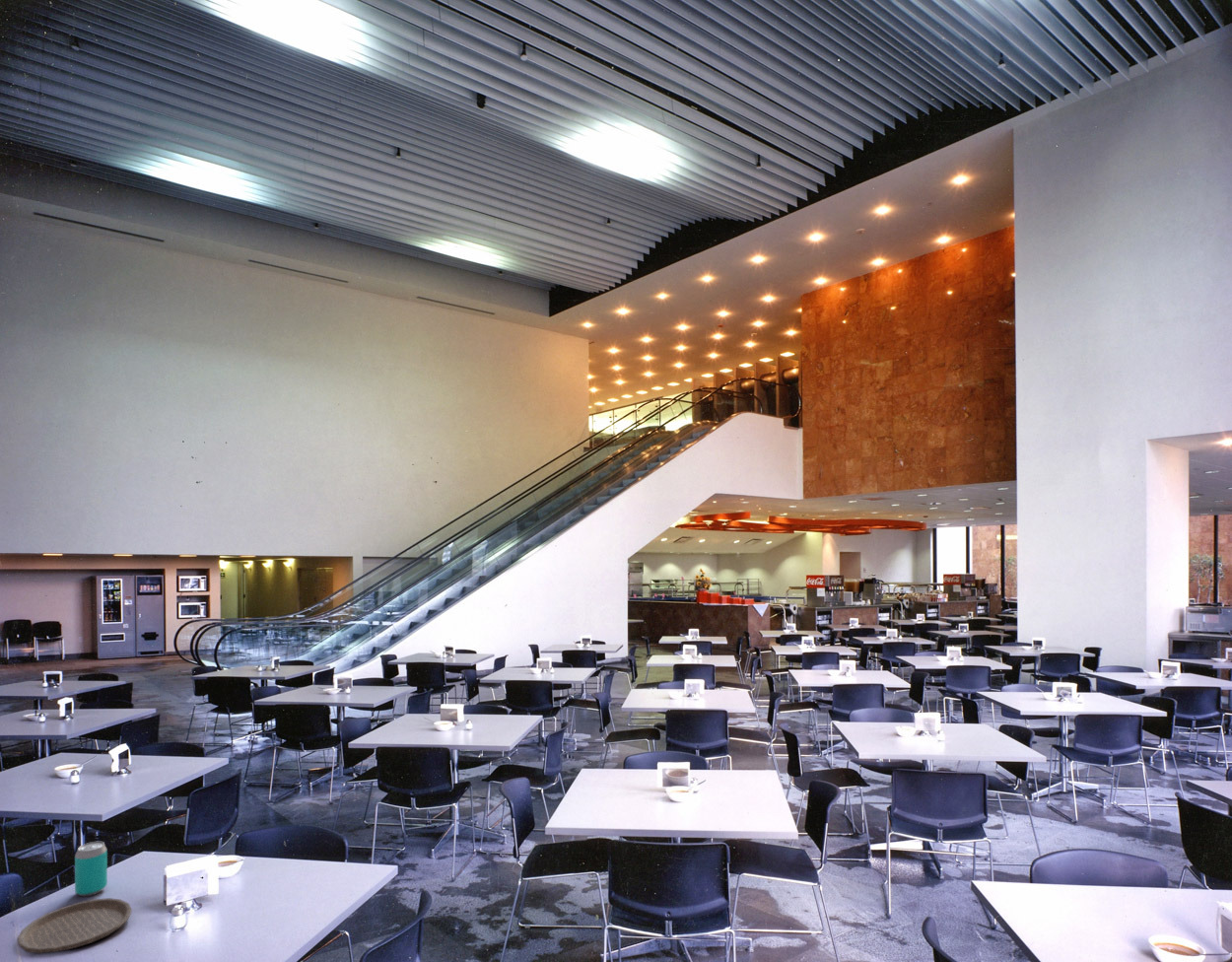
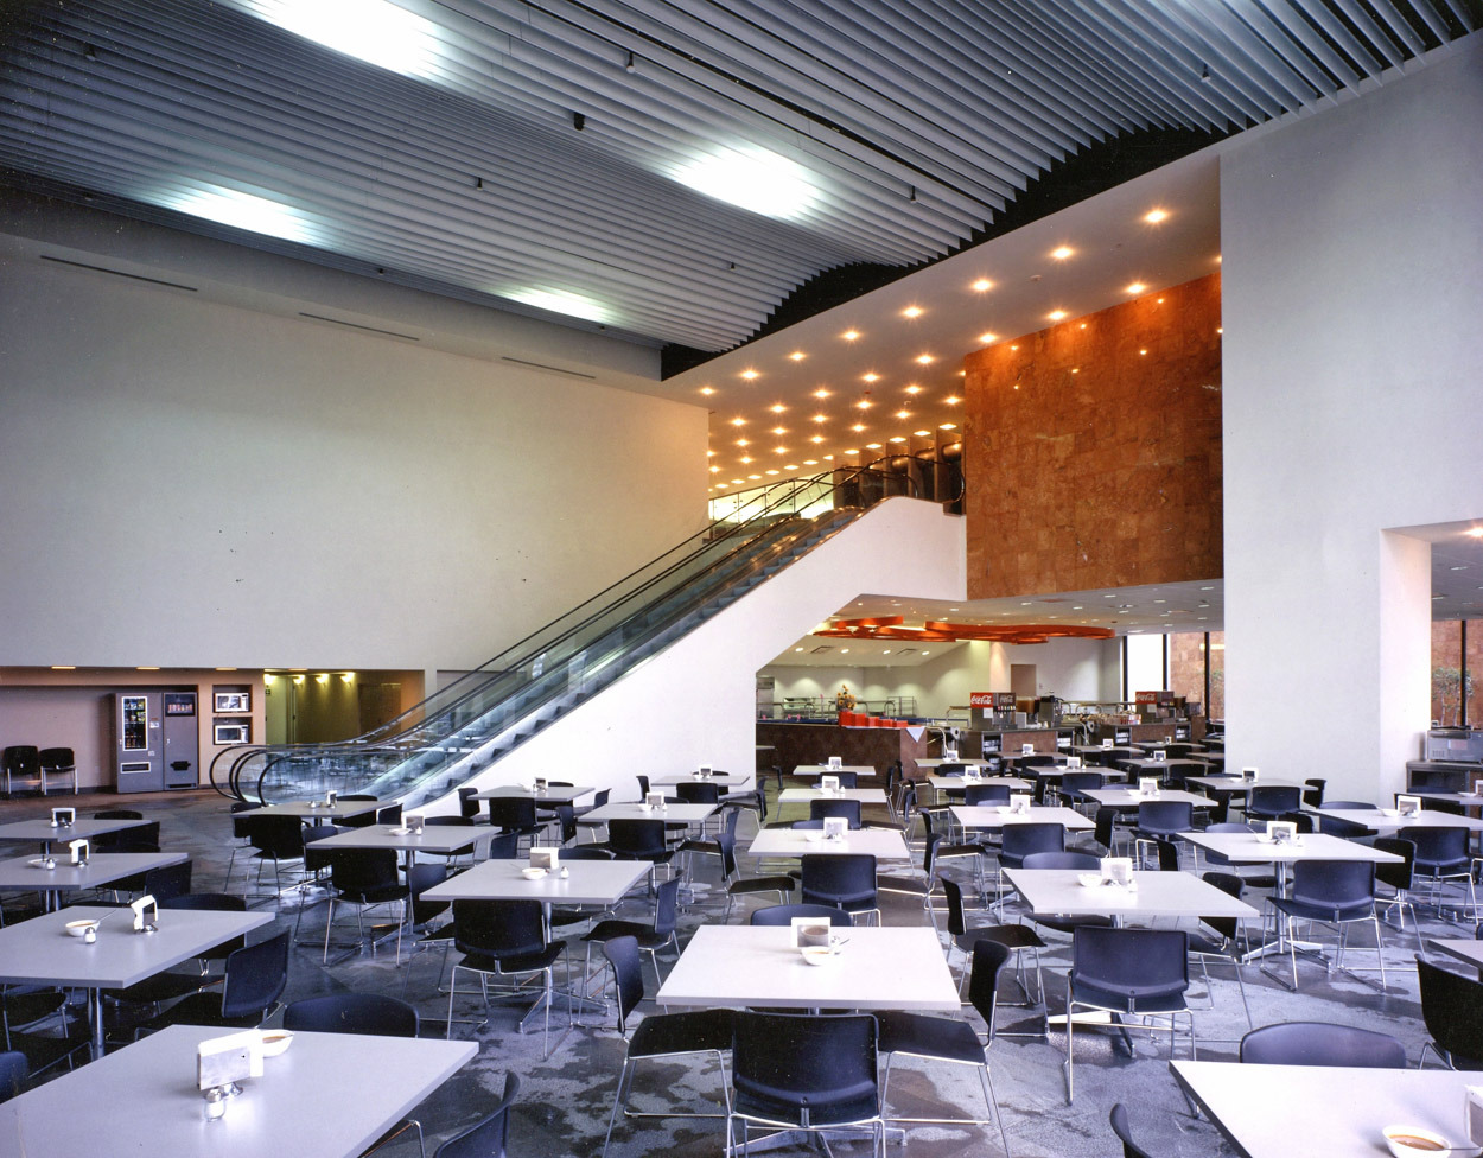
- plate (76, 926)
- beverage can (91, 868)
